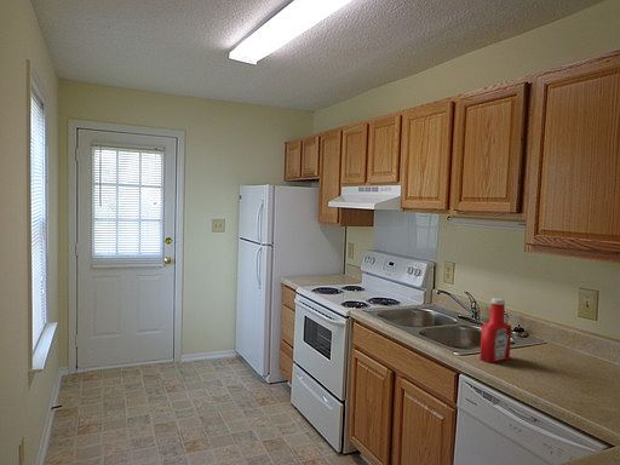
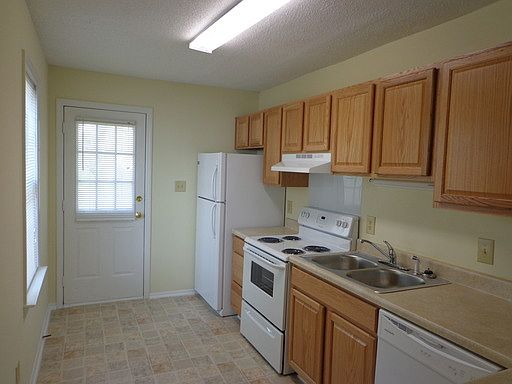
- soap bottle (495, 328)
